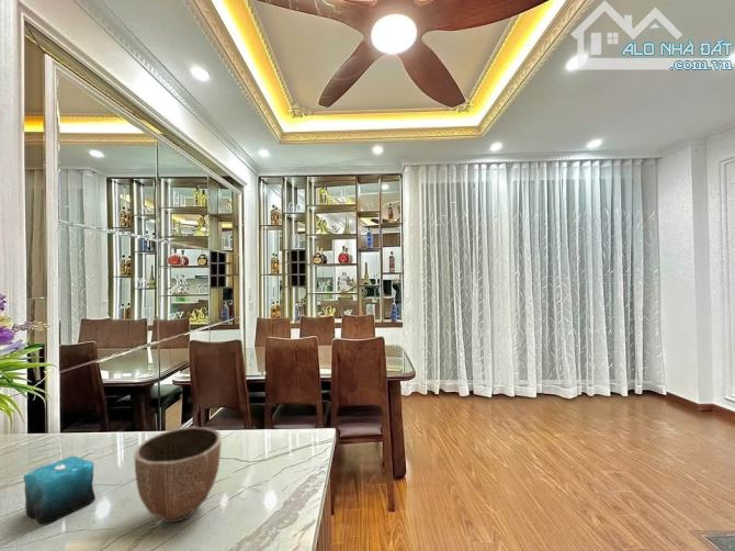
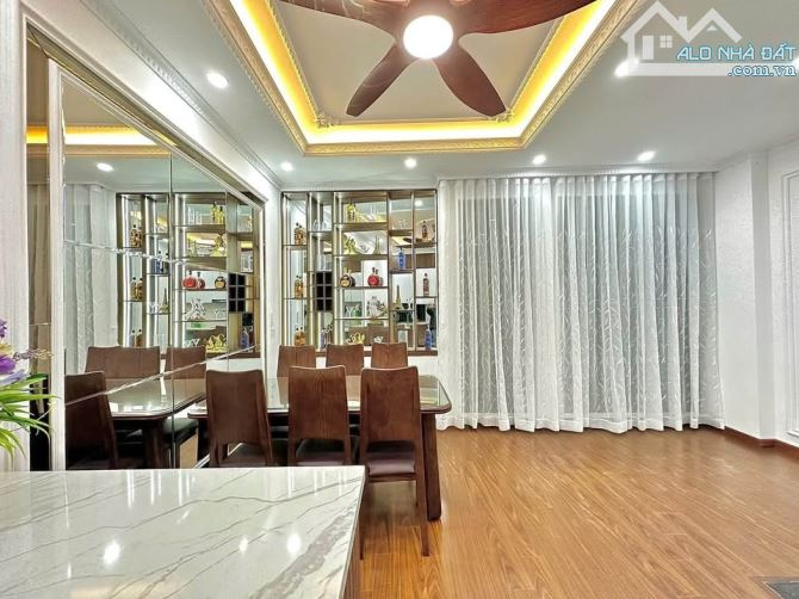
- decorative bowl (179, 477)
- candle (60, 479)
